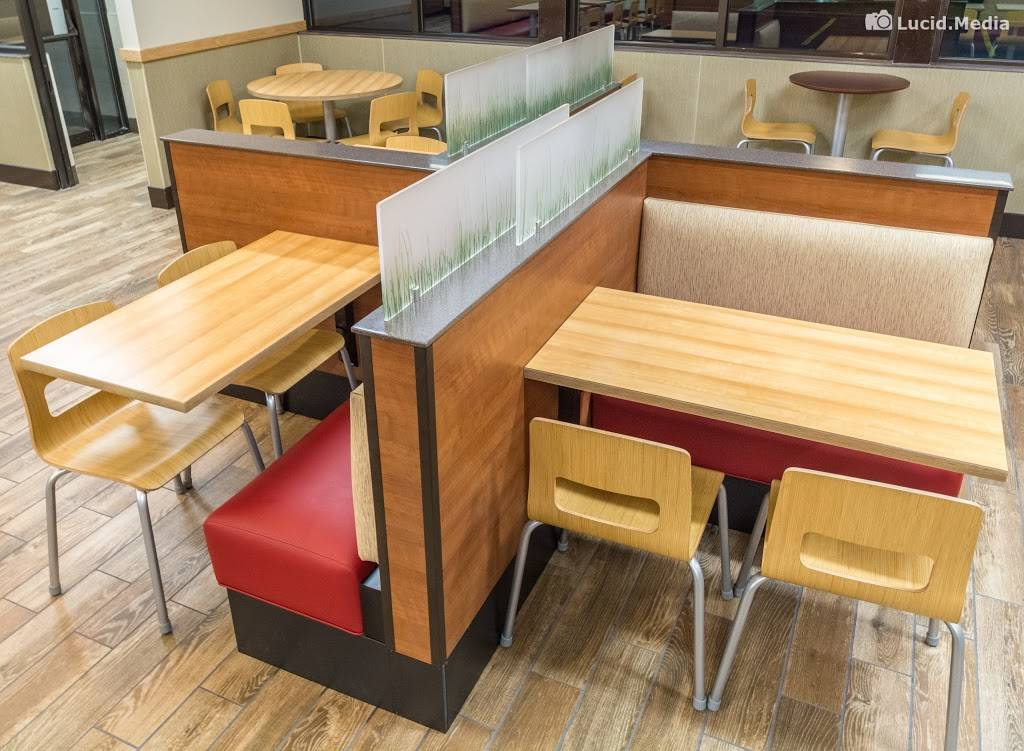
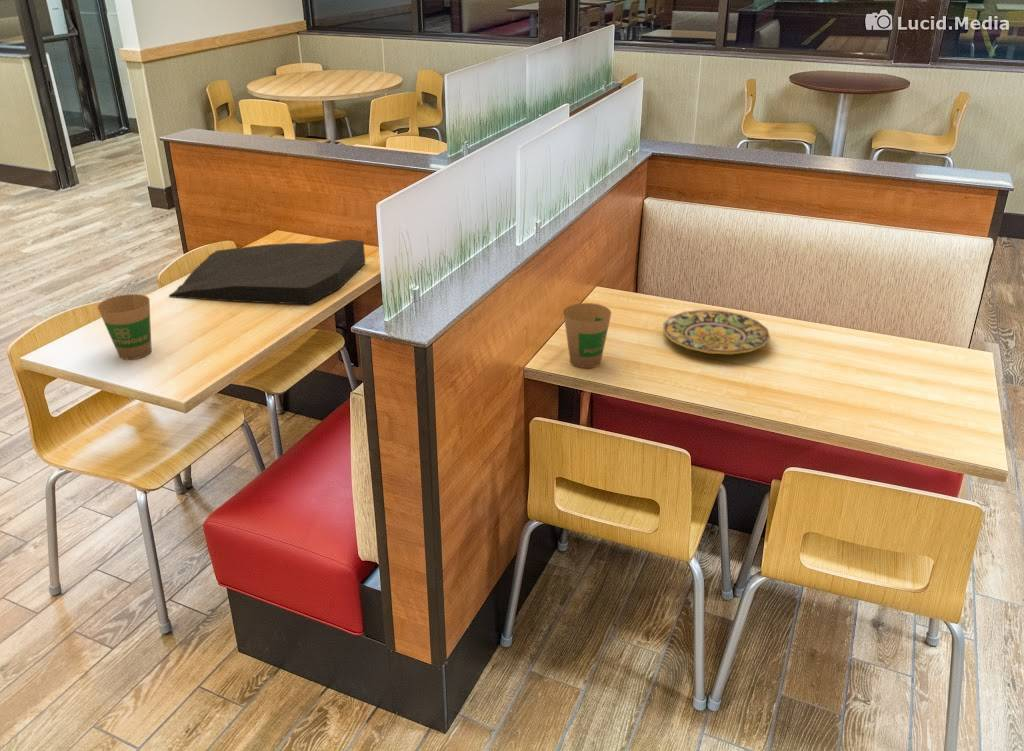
+ plate (715, 335)
+ paper cup (129, 328)
+ paper cup (586, 337)
+ tray (270, 267)
